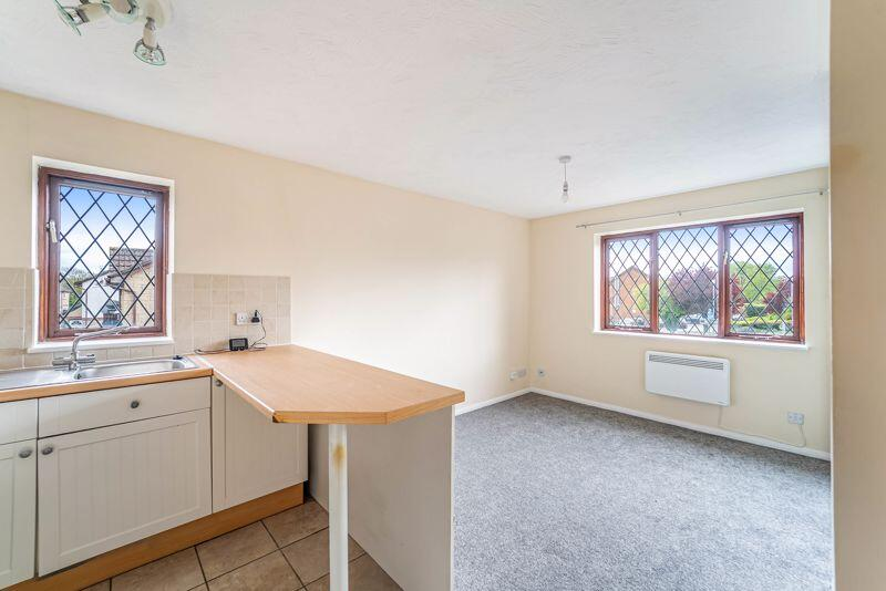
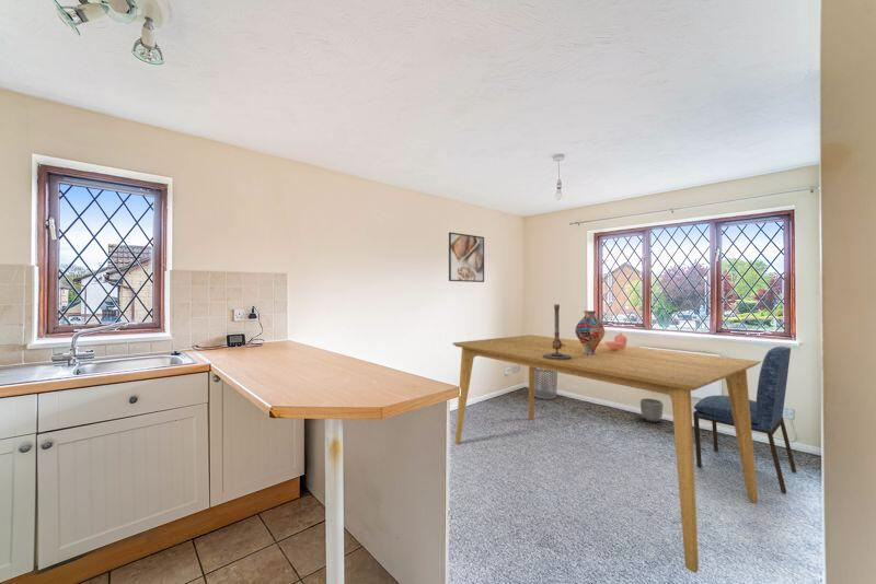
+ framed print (466, 258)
+ dining chair (749, 406)
+ planter (652, 410)
+ dining table (586, 377)
+ vase (589, 331)
+ candlestick (556, 330)
+ decorative bowl (616, 341)
+ waste bin (544, 382)
